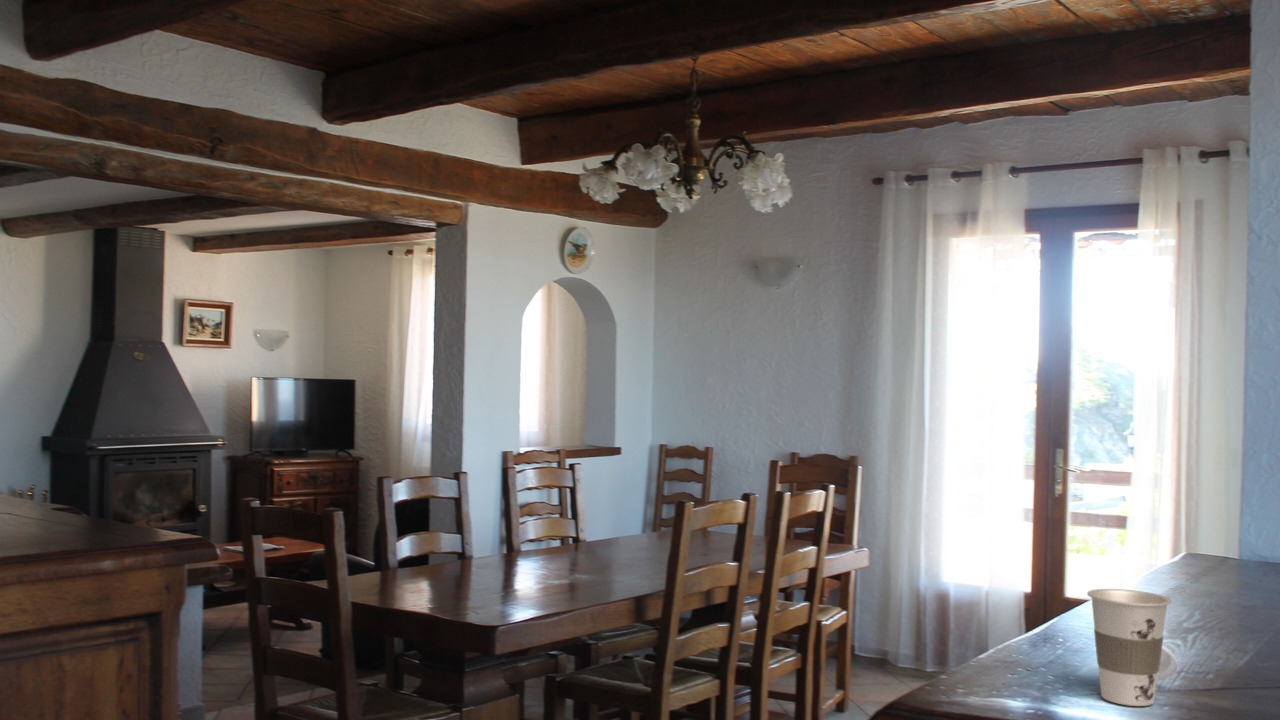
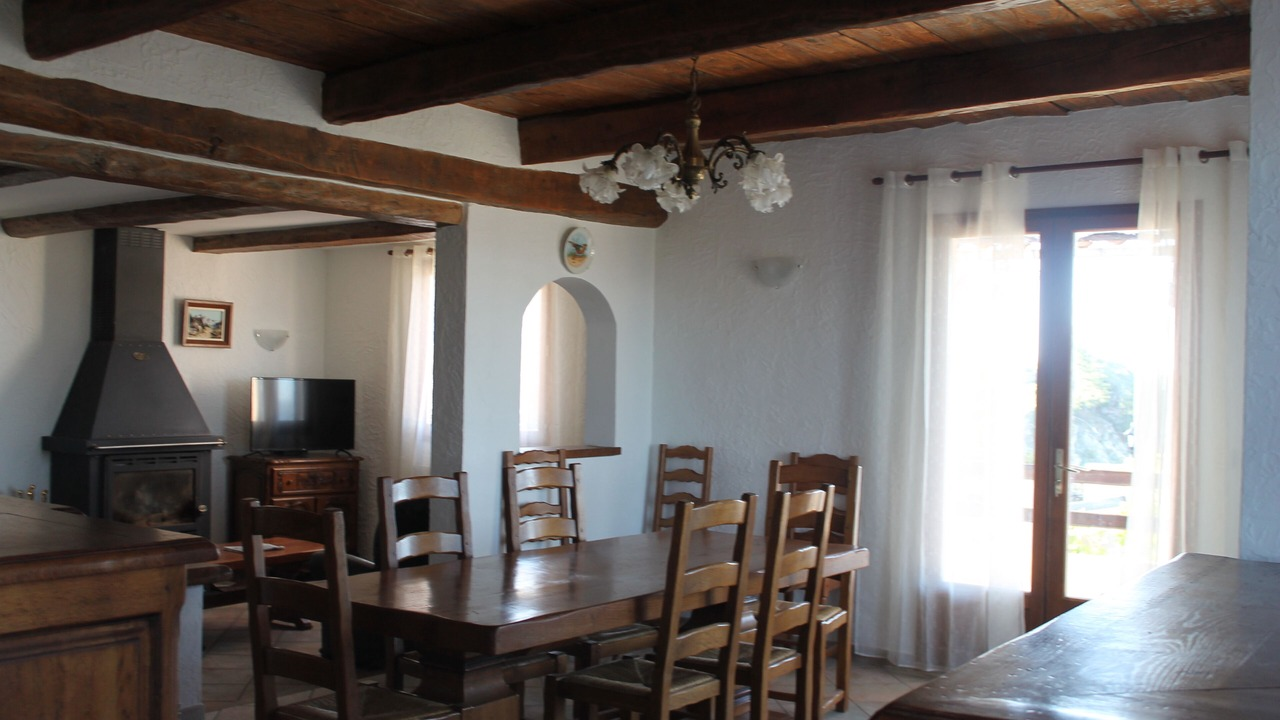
- cup (1131, 642)
